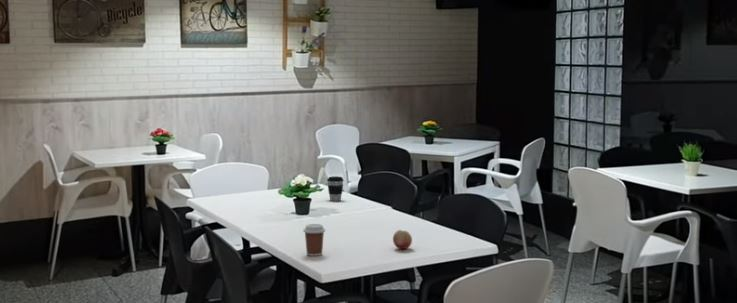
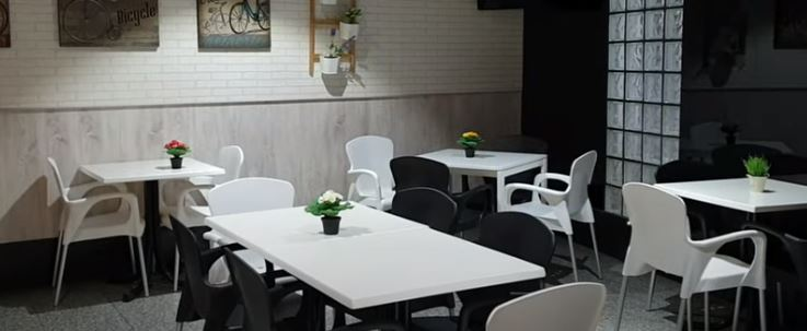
- fruit (402, 239)
- coffee cup (335, 188)
- coffee cup (314, 239)
